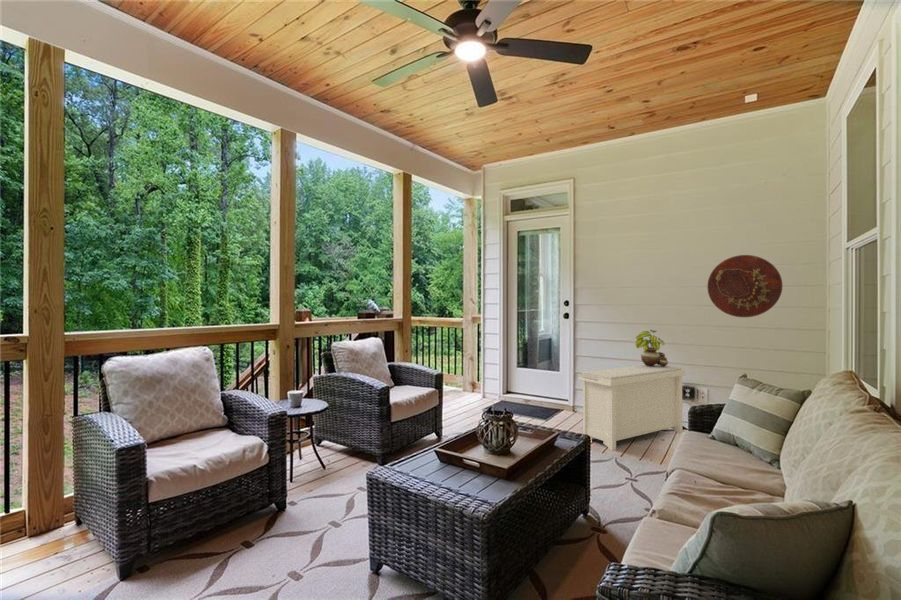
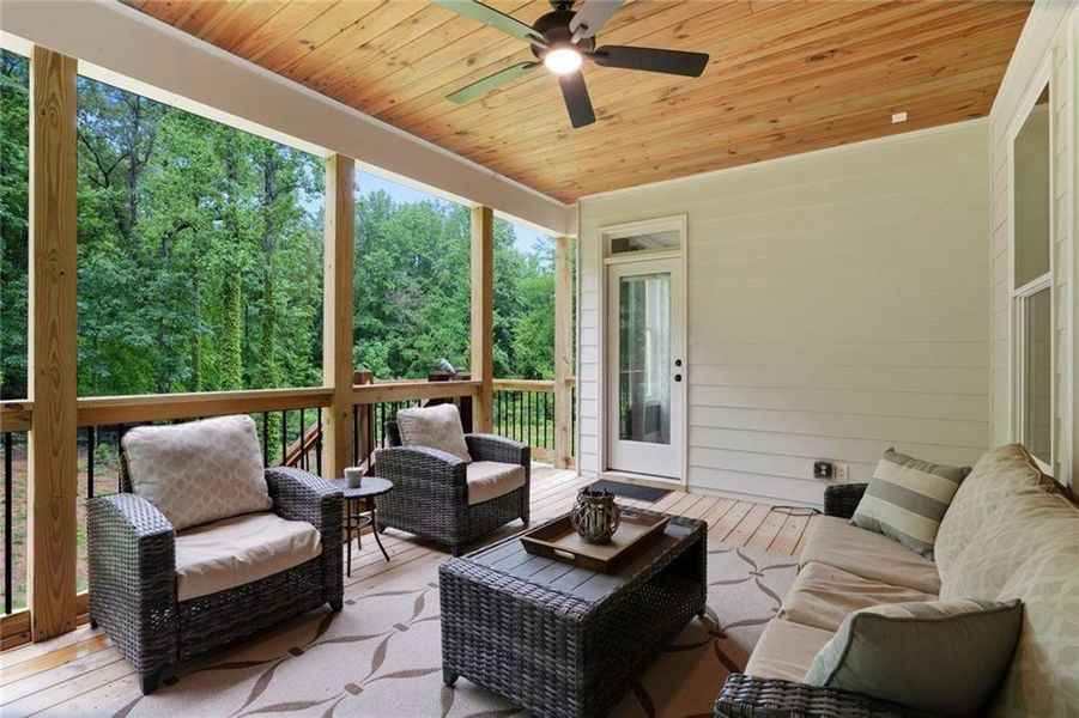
- potted plant (653, 347)
- bench (633, 402)
- decorative platter (743, 286)
